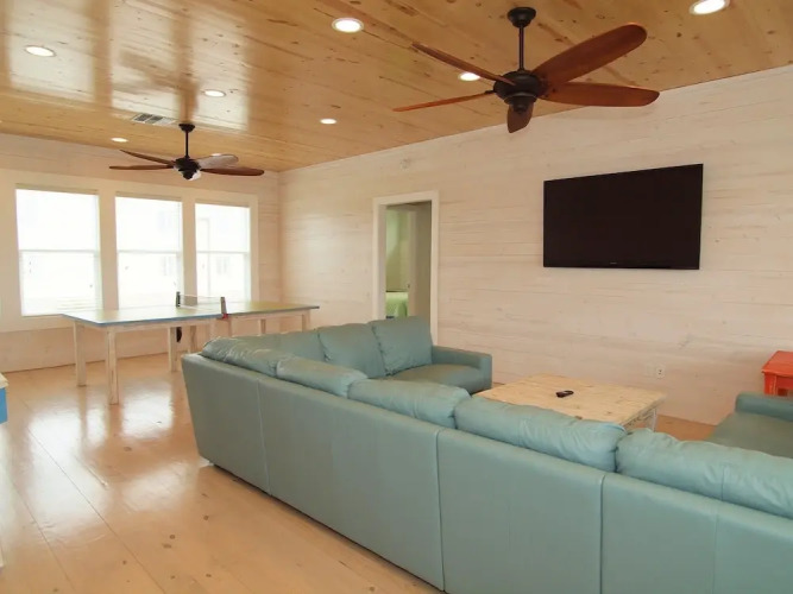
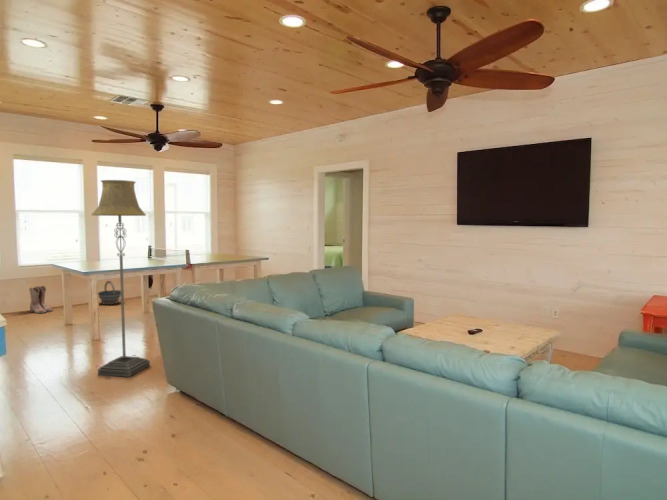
+ boots (41, 298)
+ bucket (109, 292)
+ floor lamp (121, 277)
